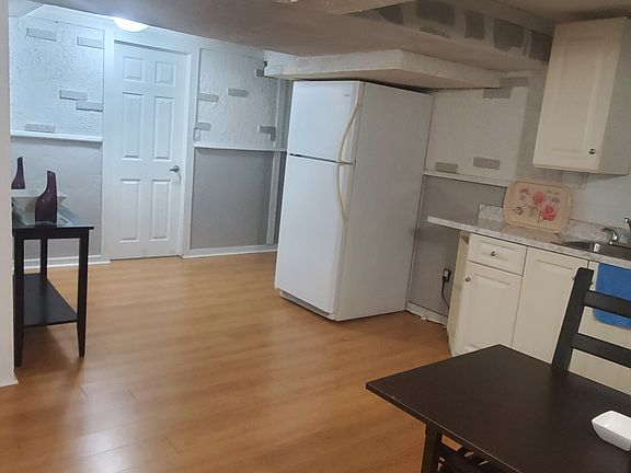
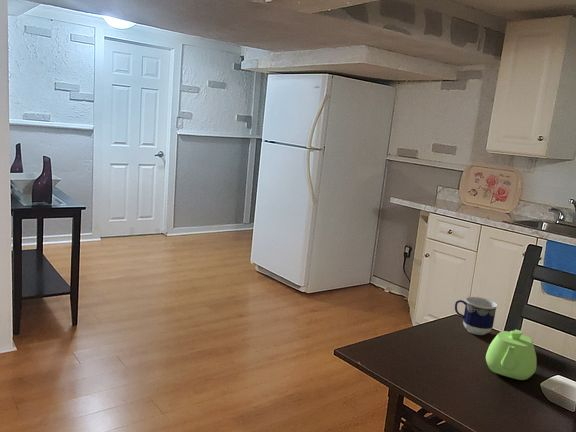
+ teapot (512, 352)
+ cup (474, 315)
